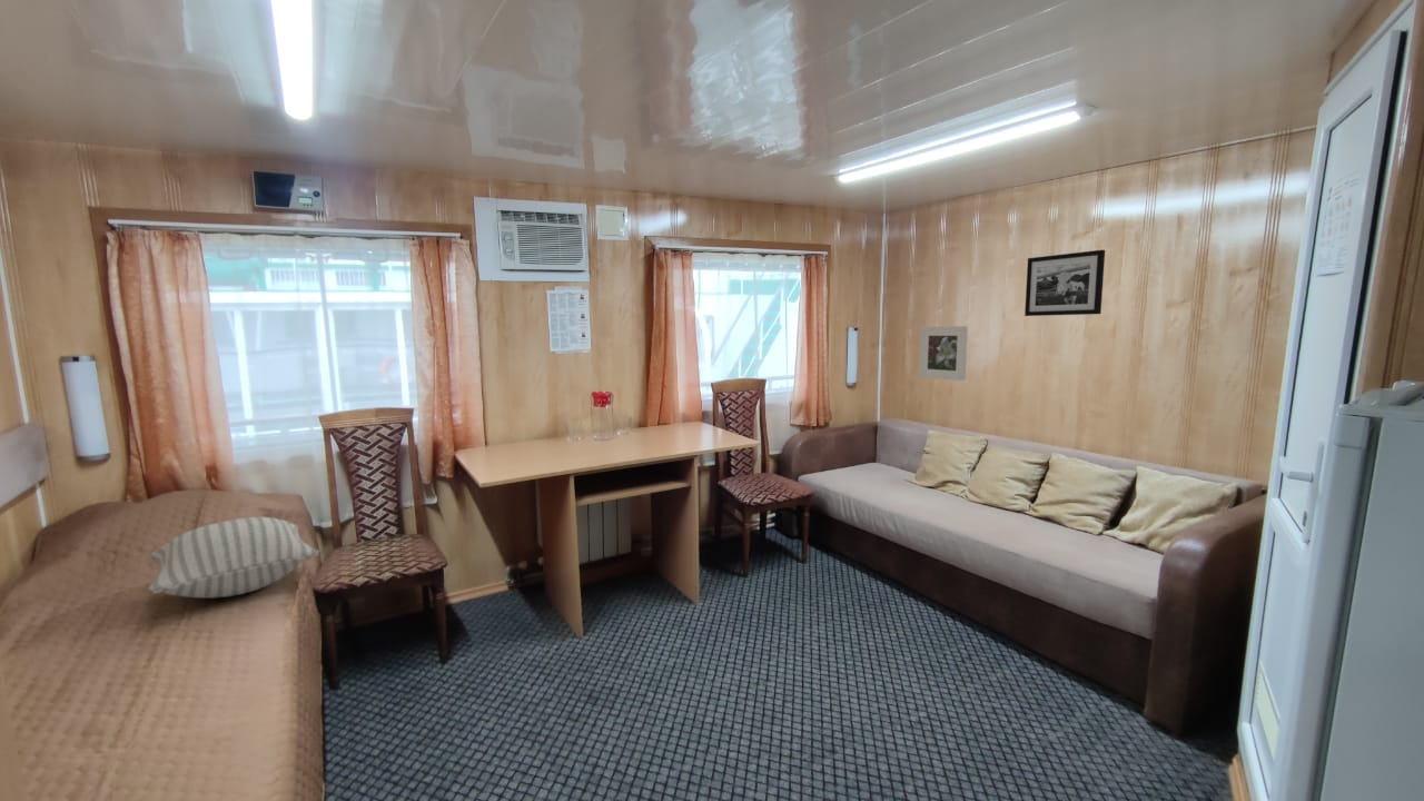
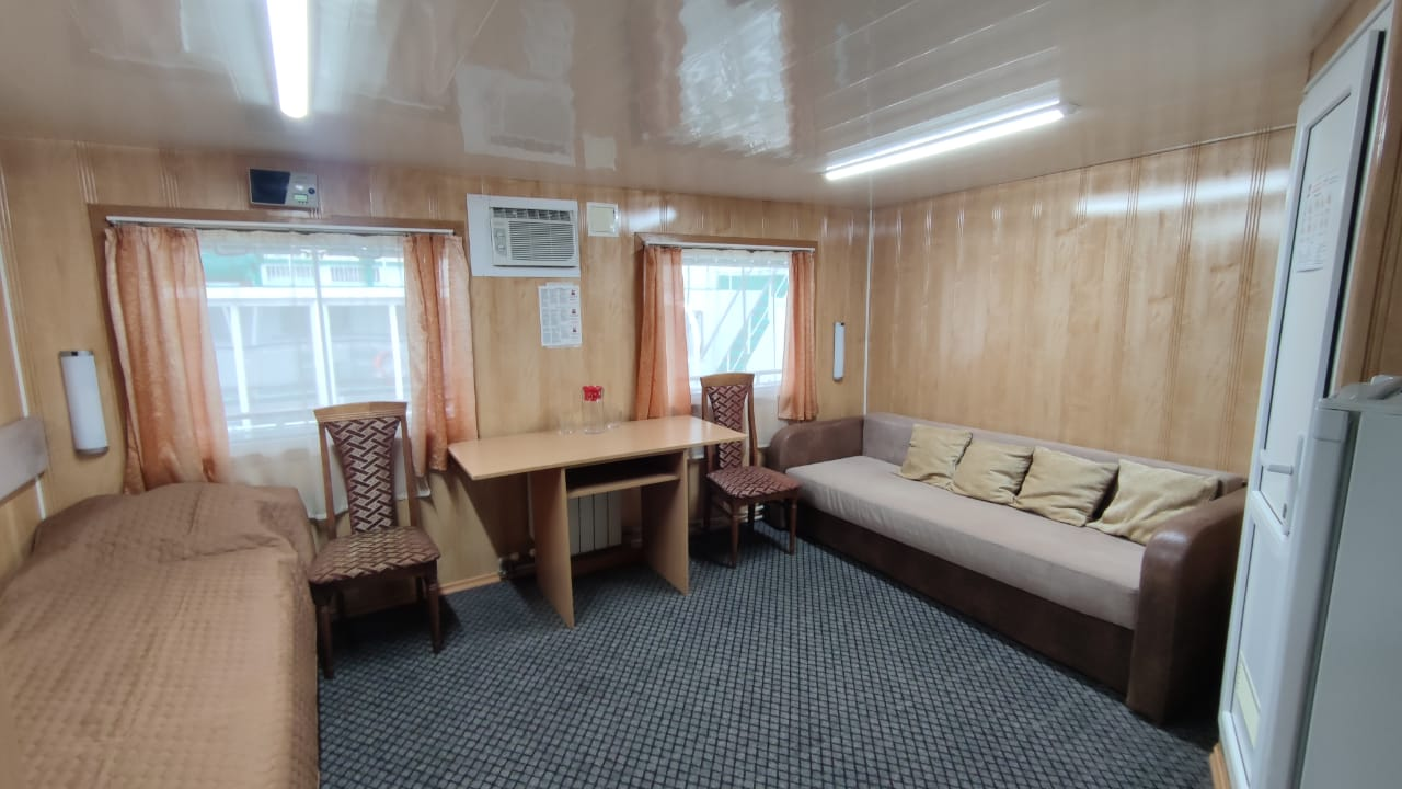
- pillow (234, 554)
- picture frame (1062, 285)
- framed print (942, 353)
